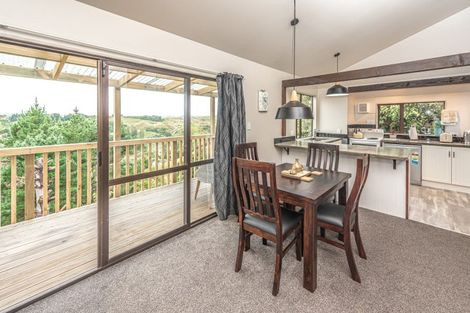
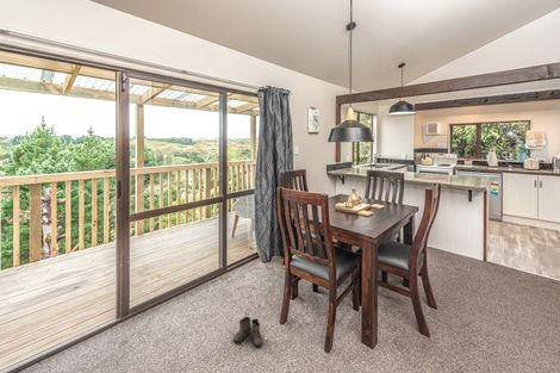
+ boots (248, 330)
